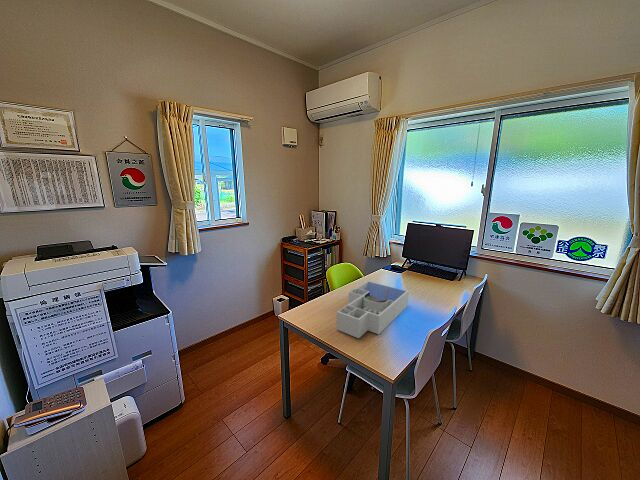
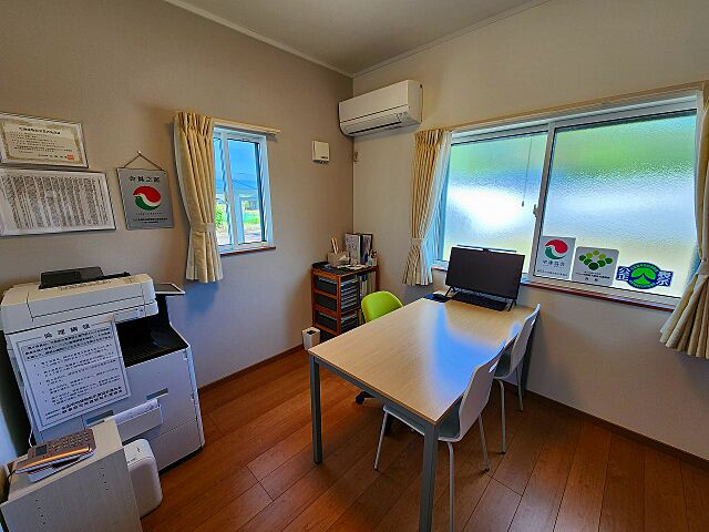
- desk organizer (368, 306)
